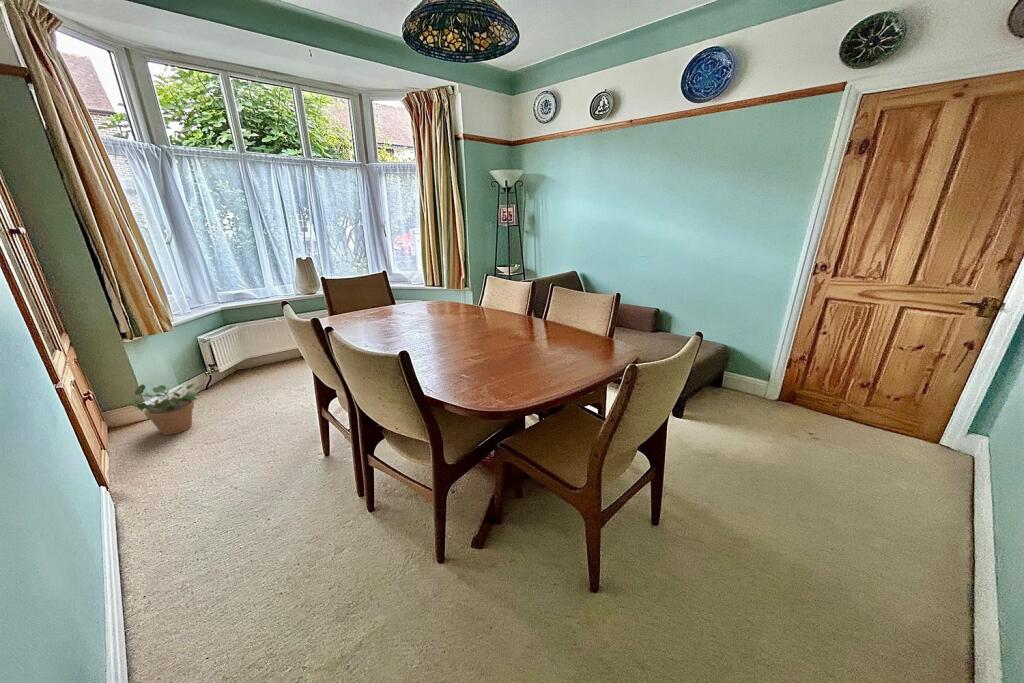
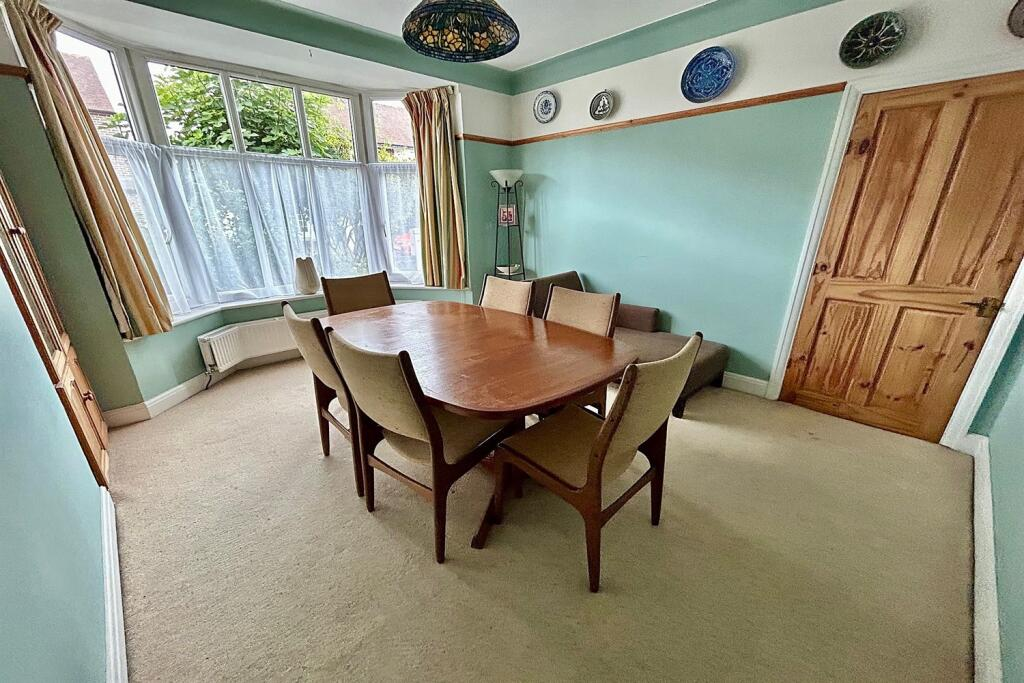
- potted plant (173, 404)
